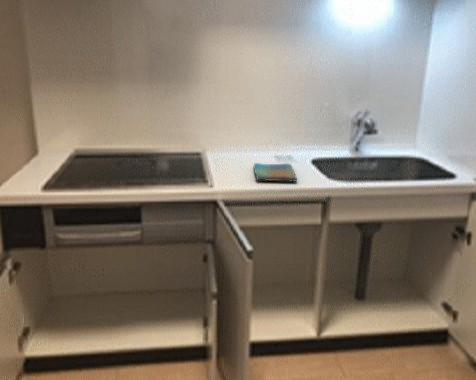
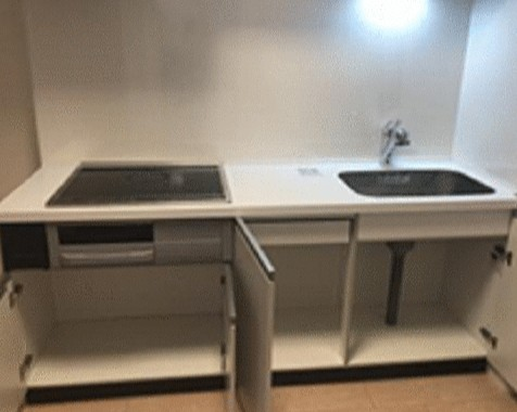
- dish towel (274, 171)
